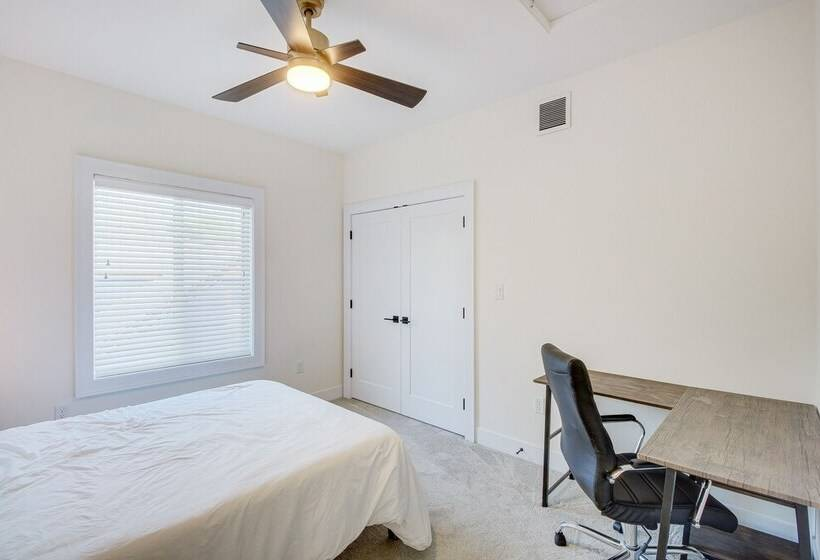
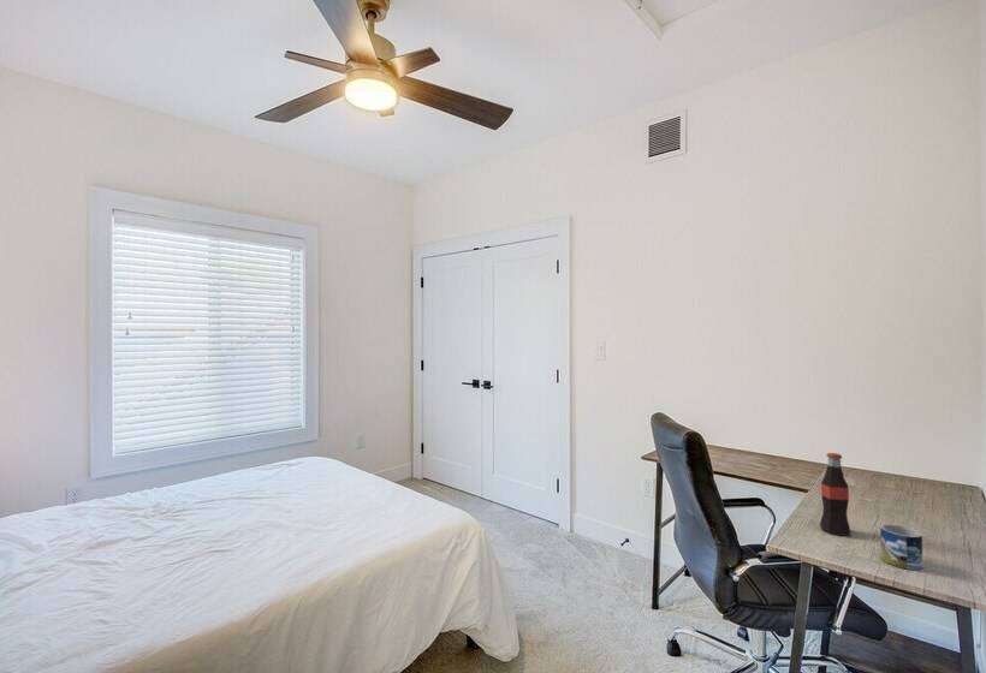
+ bottle (834, 492)
+ mug (899, 543)
